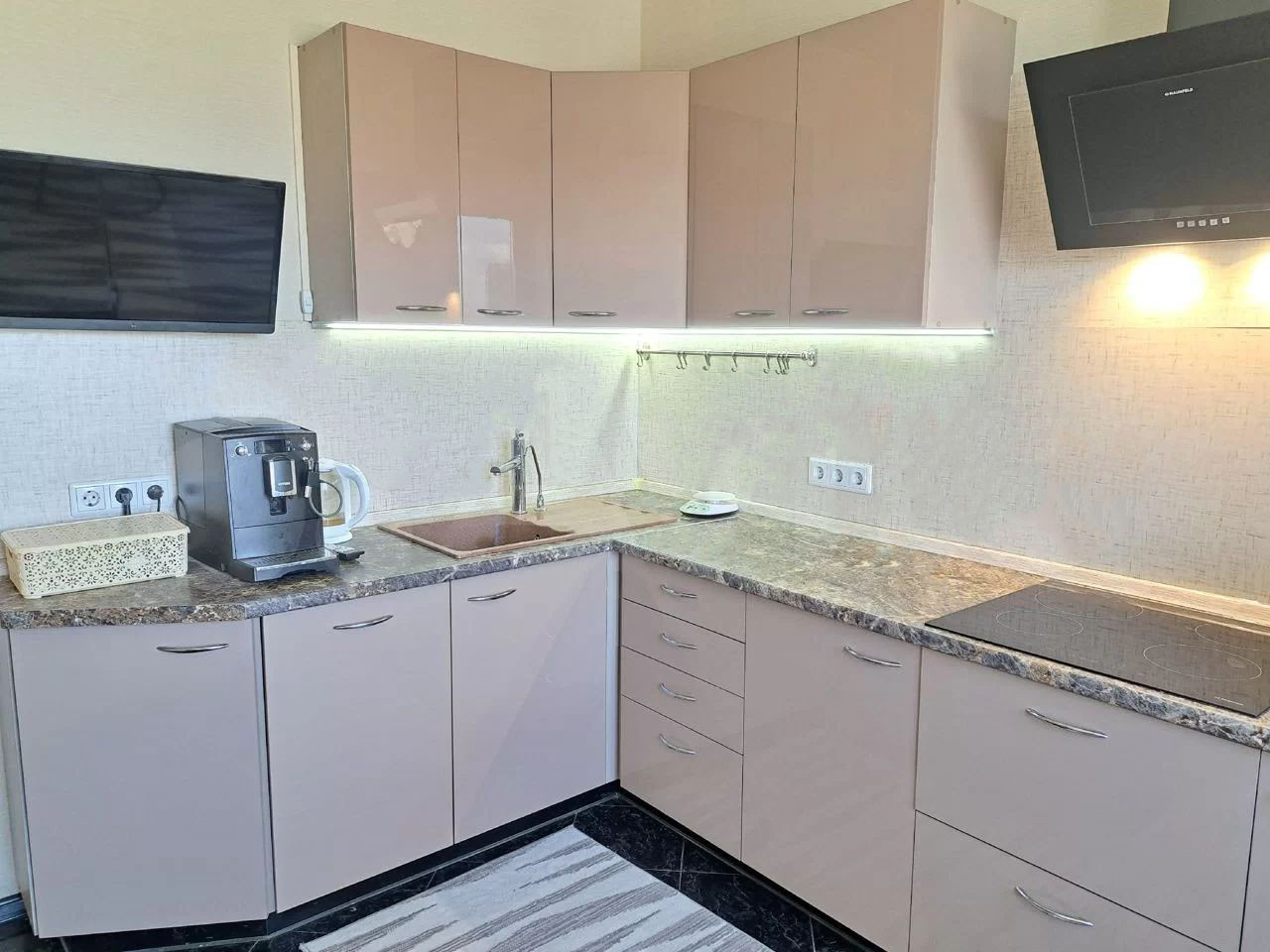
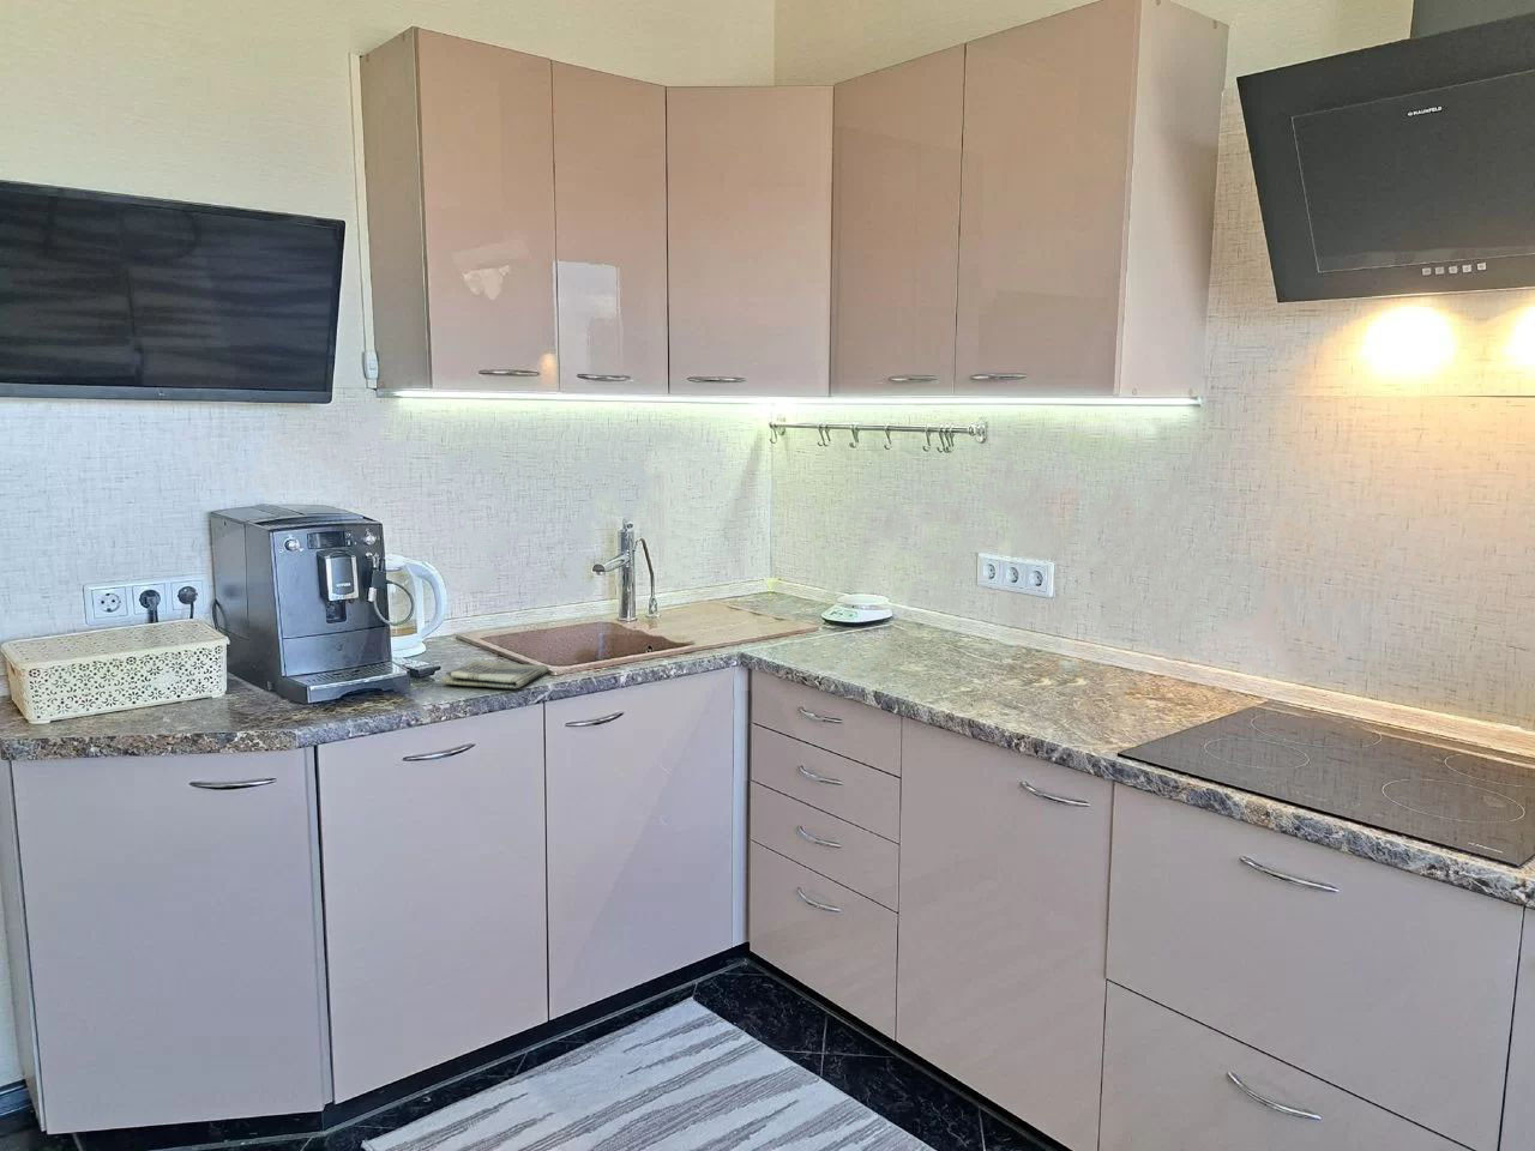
+ dish towel (496, 671)
